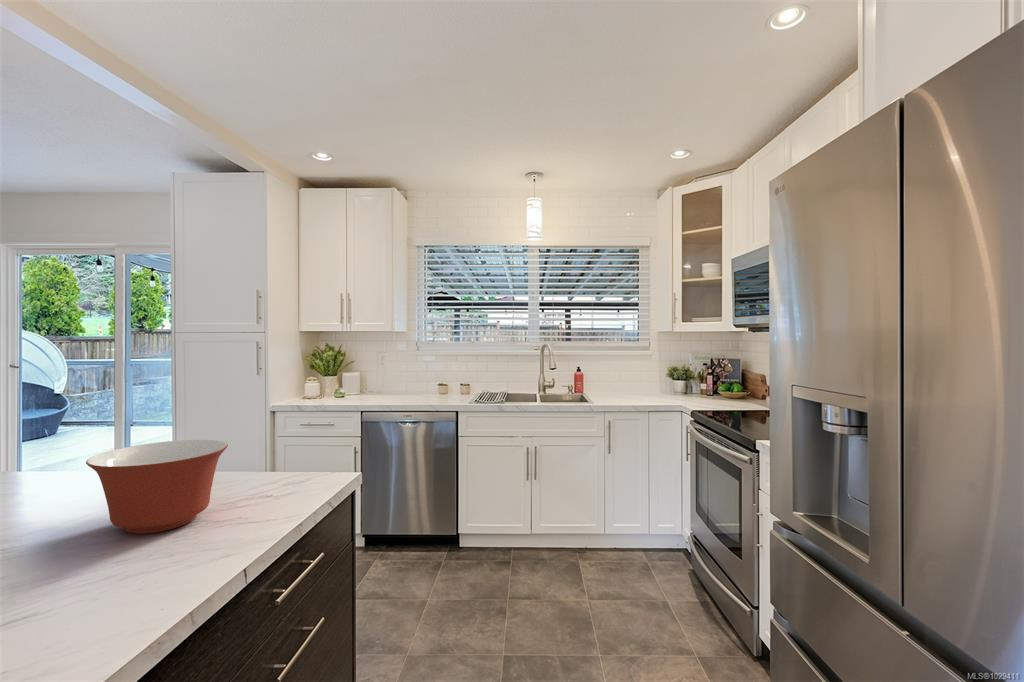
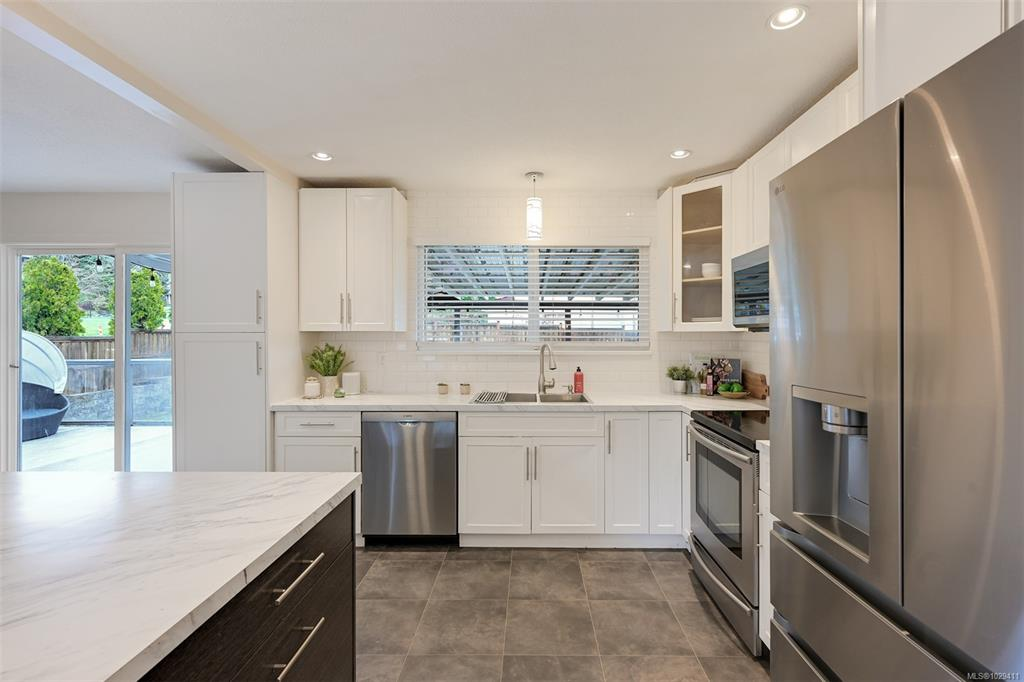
- mixing bowl (162, 486)
